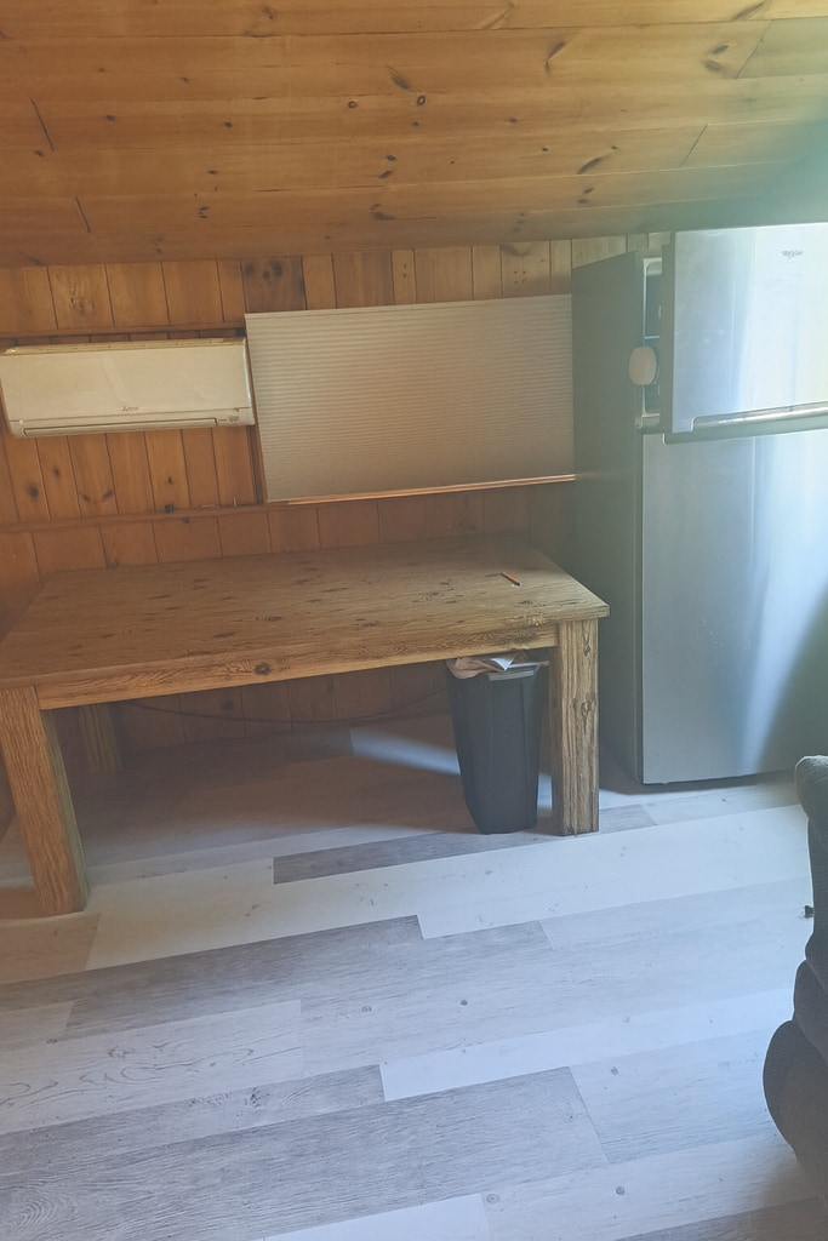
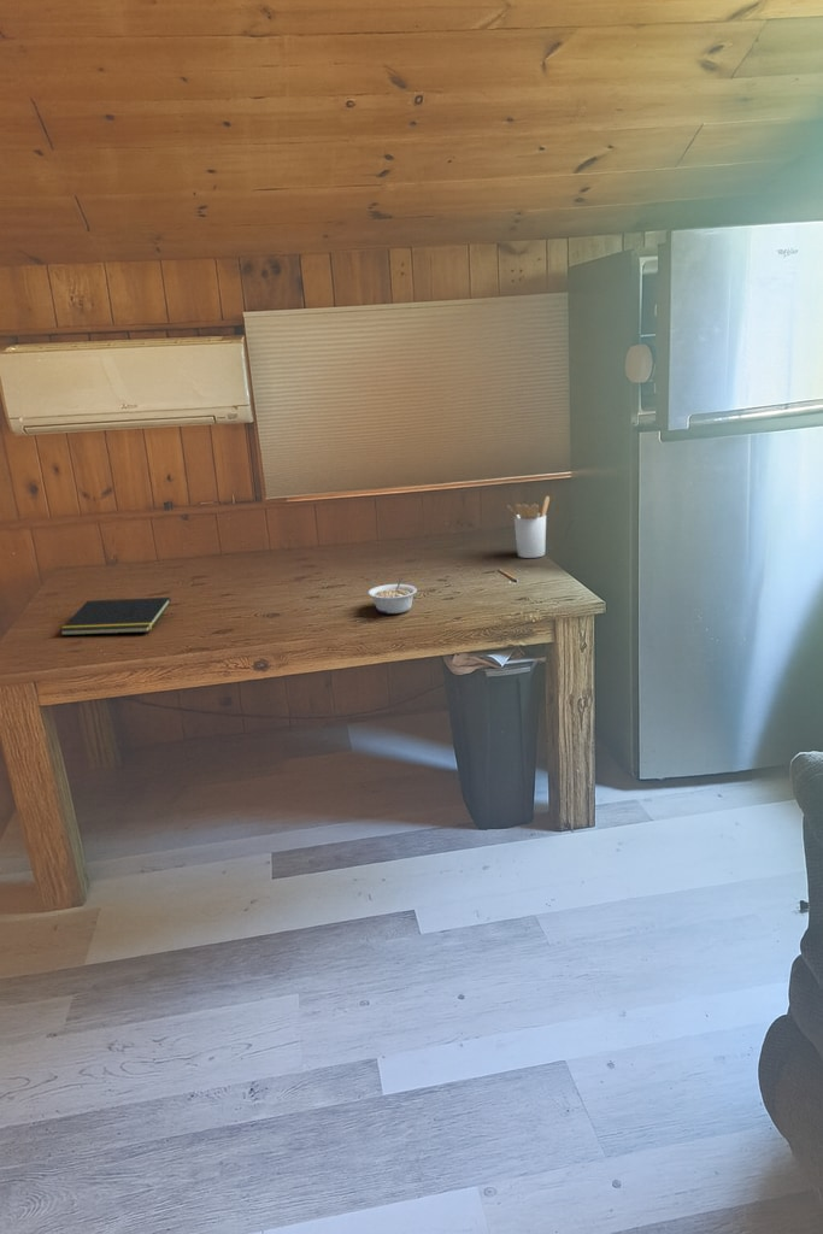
+ notepad (117, 616)
+ utensil holder (529, 527)
+ legume (392, 597)
